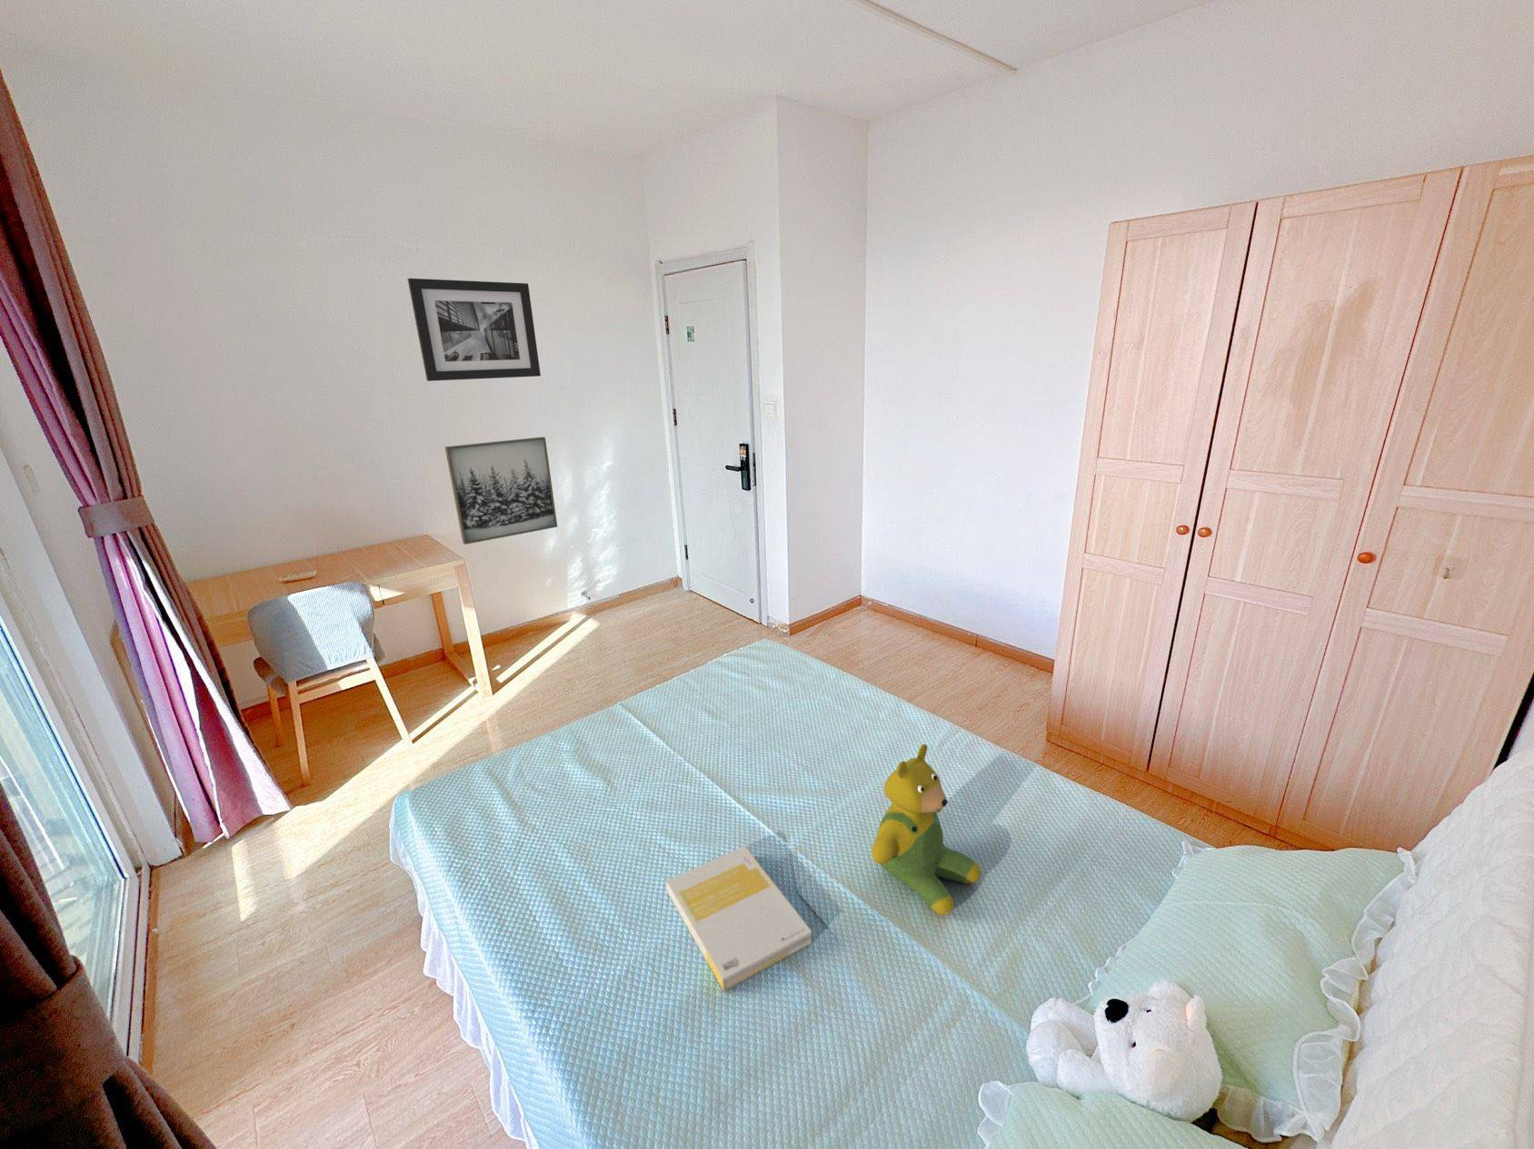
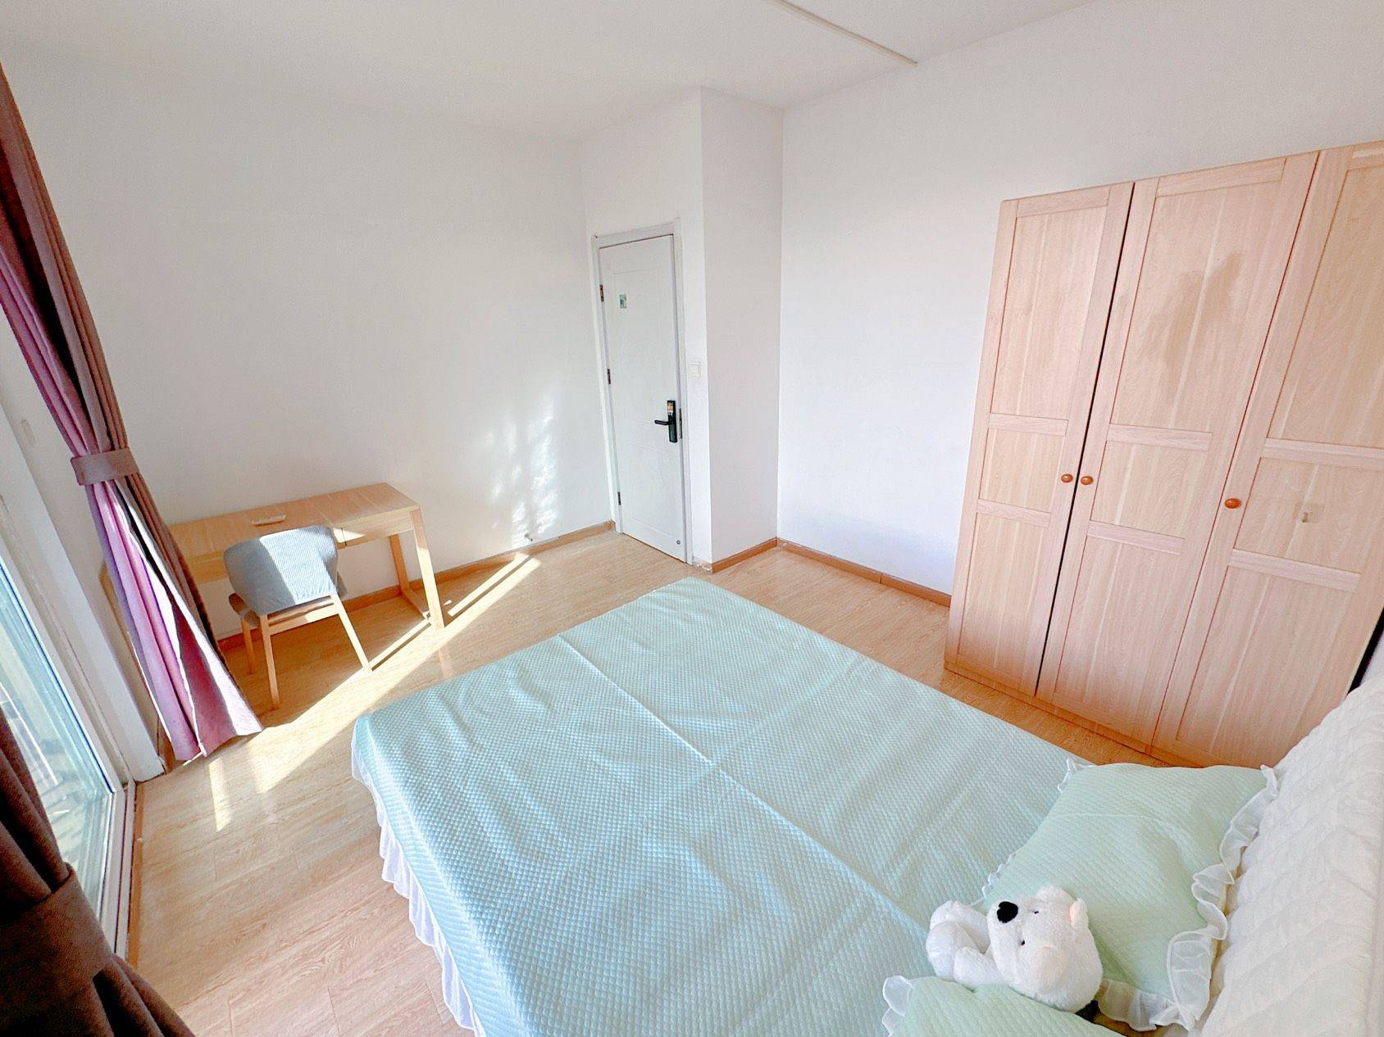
- book (736, 910)
- wall art (478, 331)
- wall art (505, 489)
- teddy bear (928, 822)
